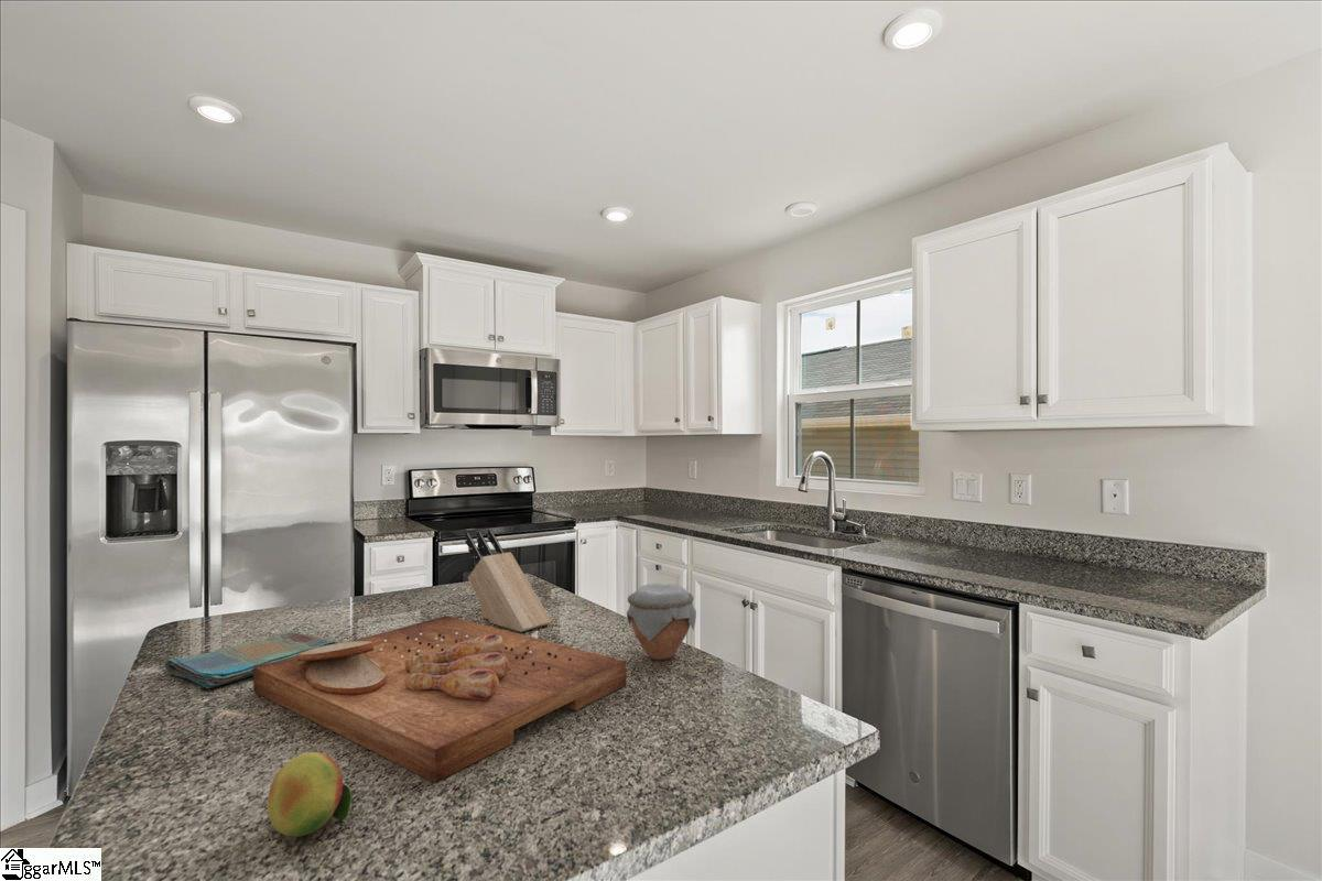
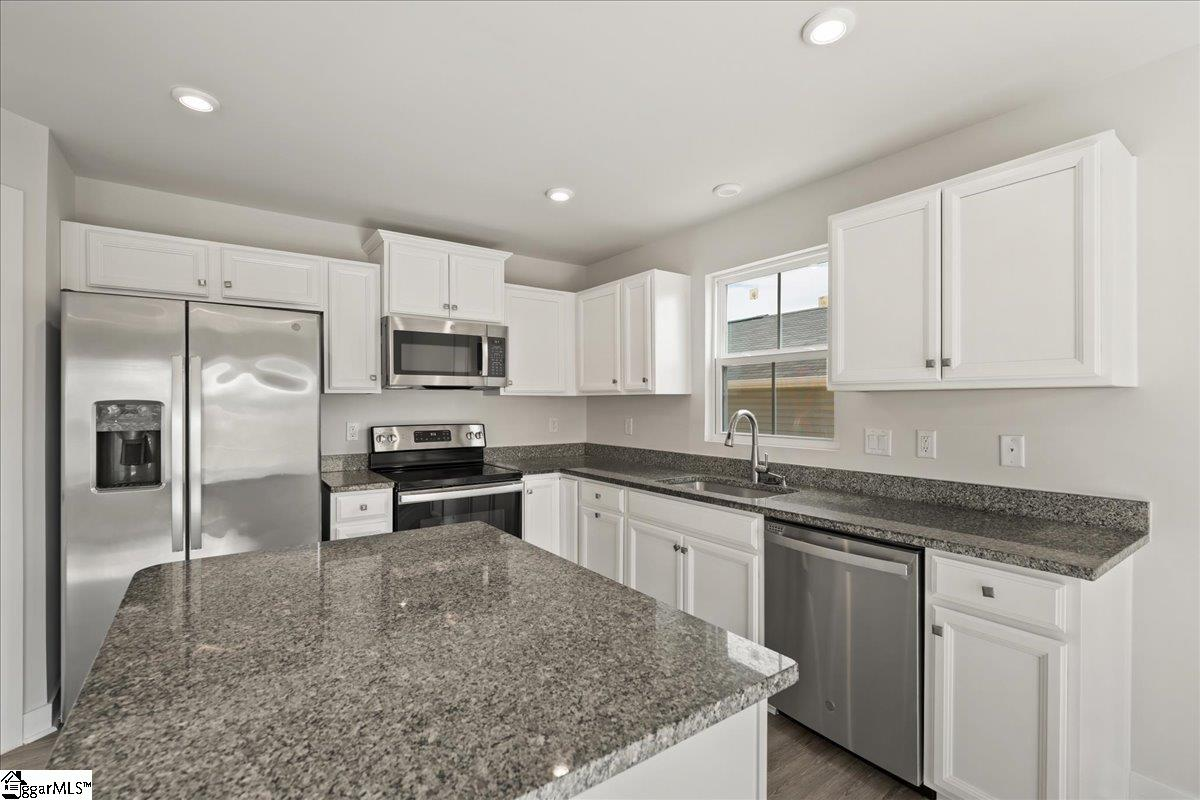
- knife block (503, 576)
- dish towel (254, 654)
- fruit (307, 791)
- jar (660, 621)
- cutting board (442, 660)
